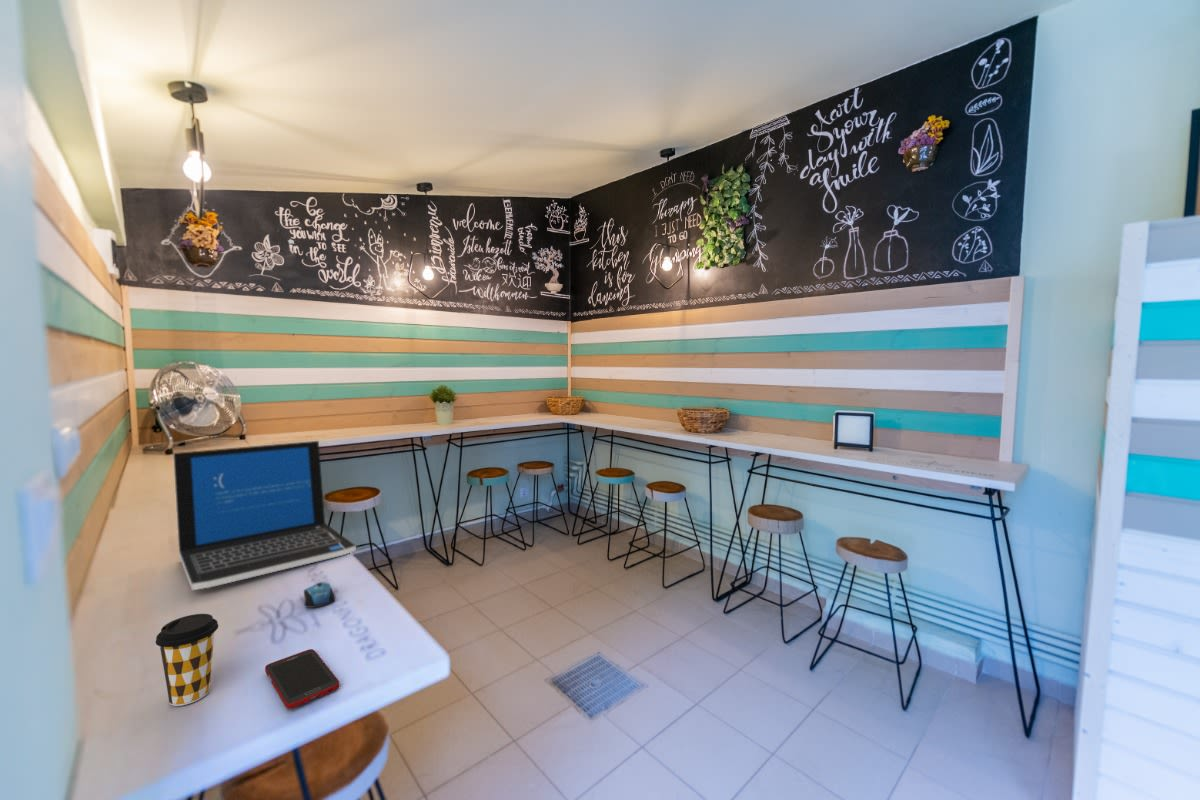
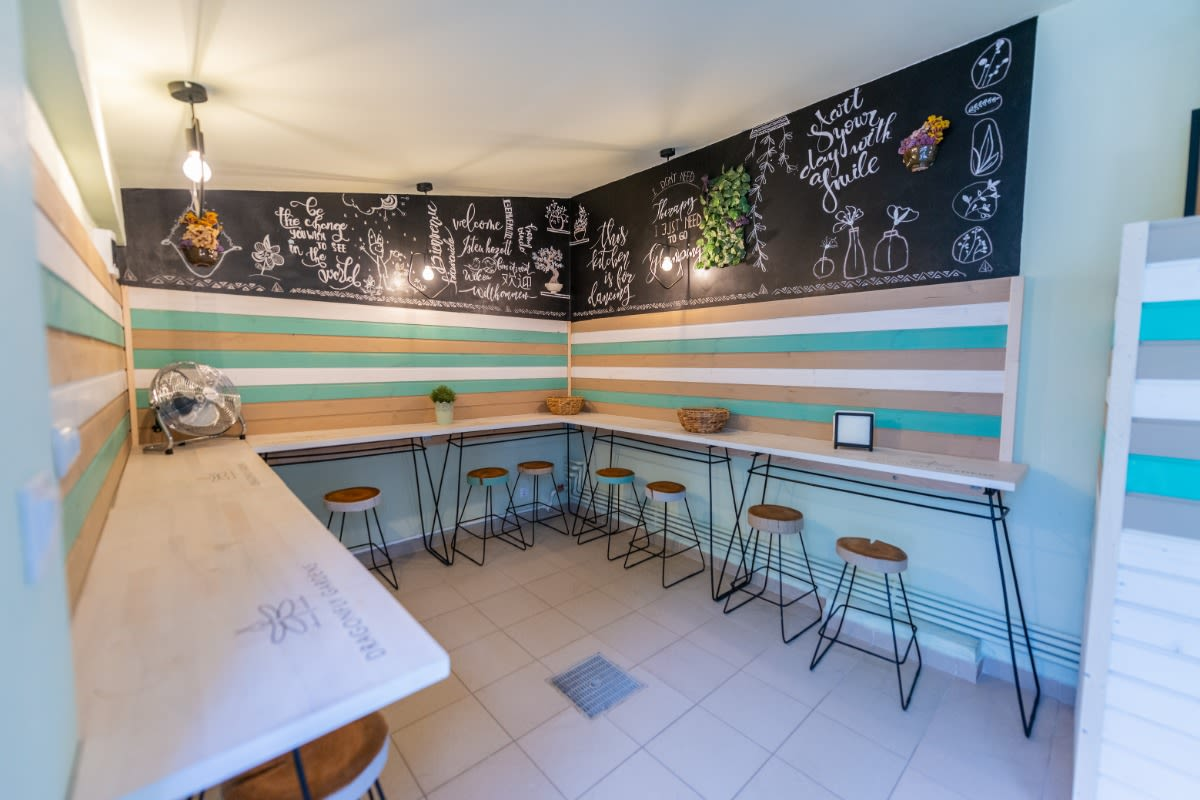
- laptop (266, 503)
- cell phone (301, 676)
- computer mouse (317, 590)
- coffee cup (189, 659)
